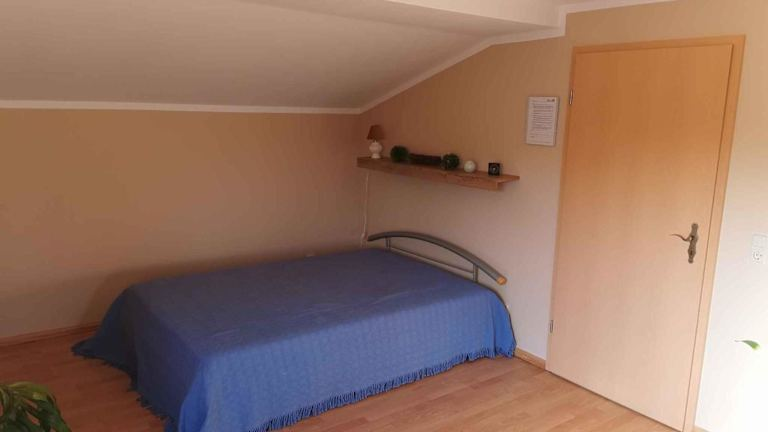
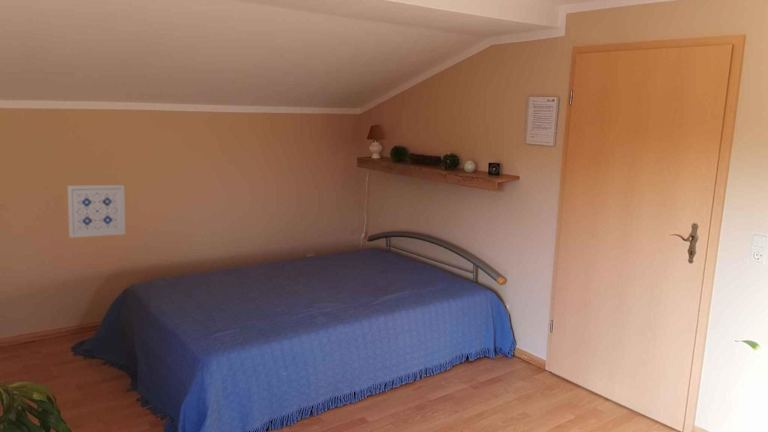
+ wall art (97, 210)
